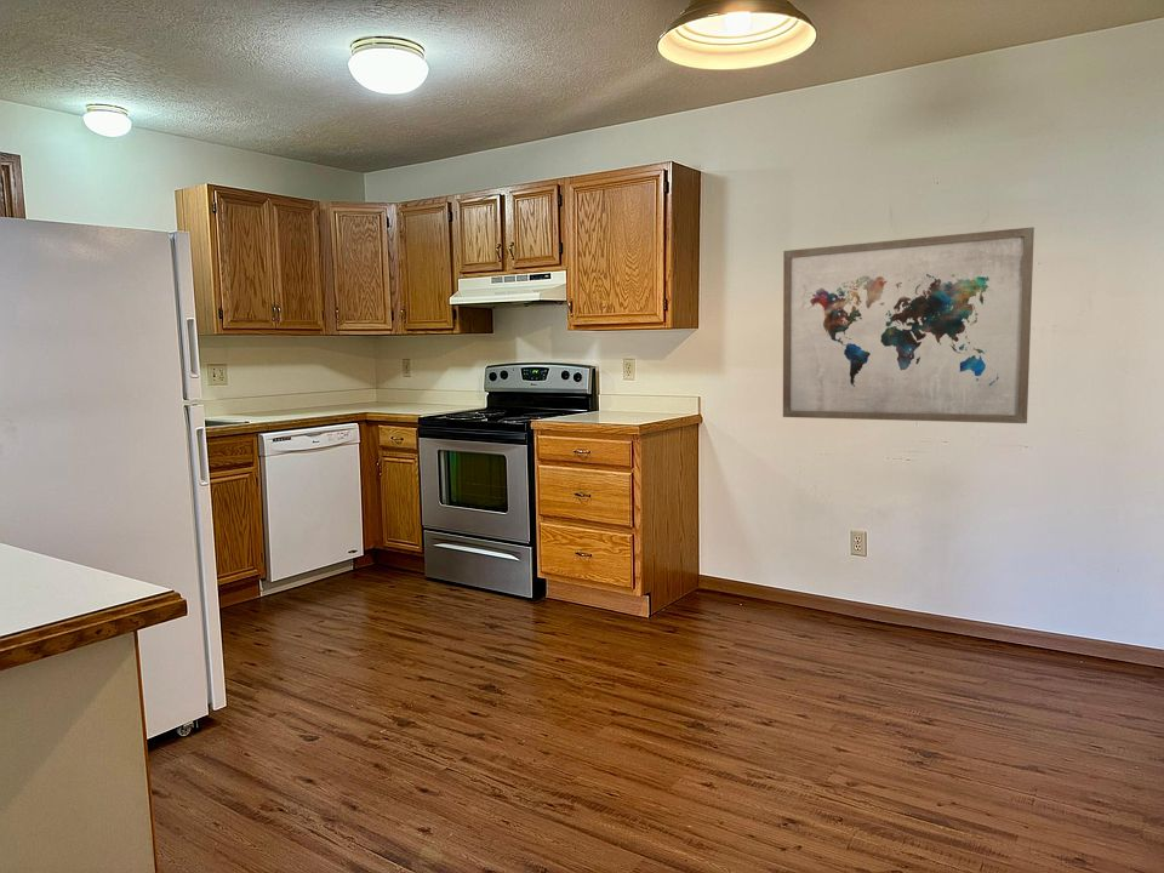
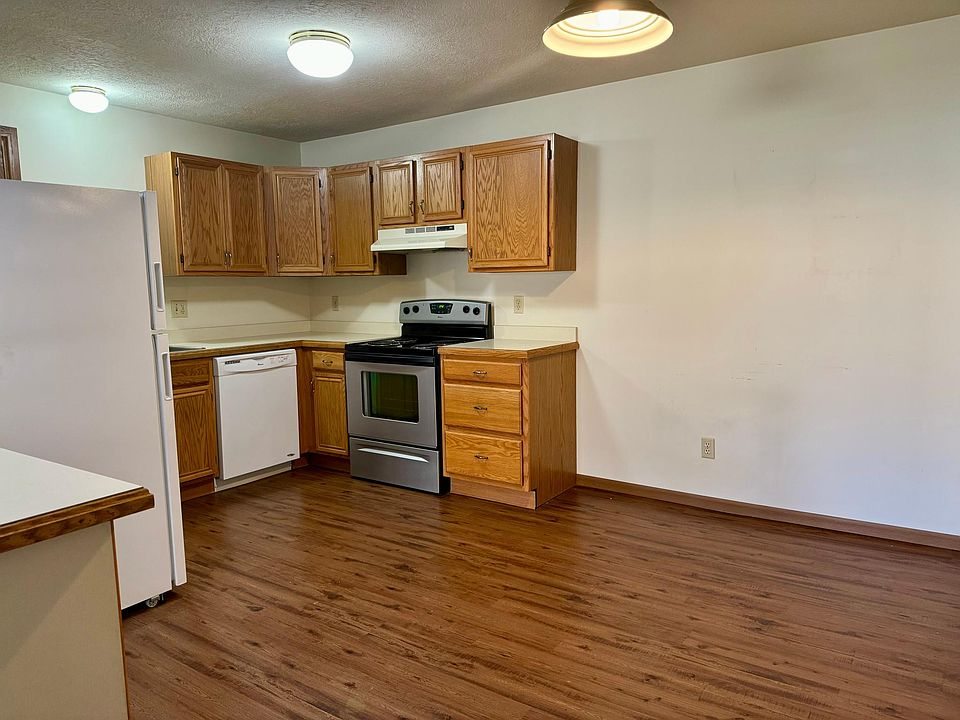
- wall art (896, 331)
